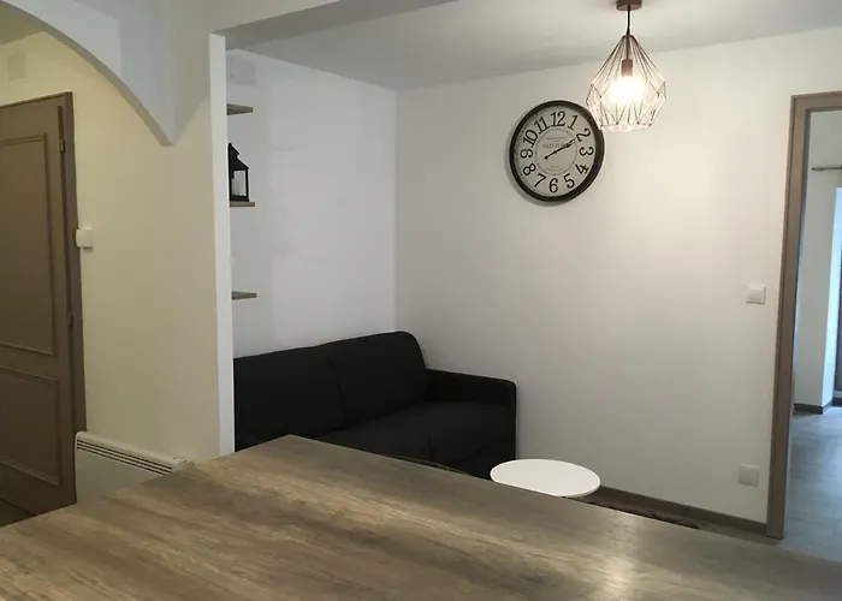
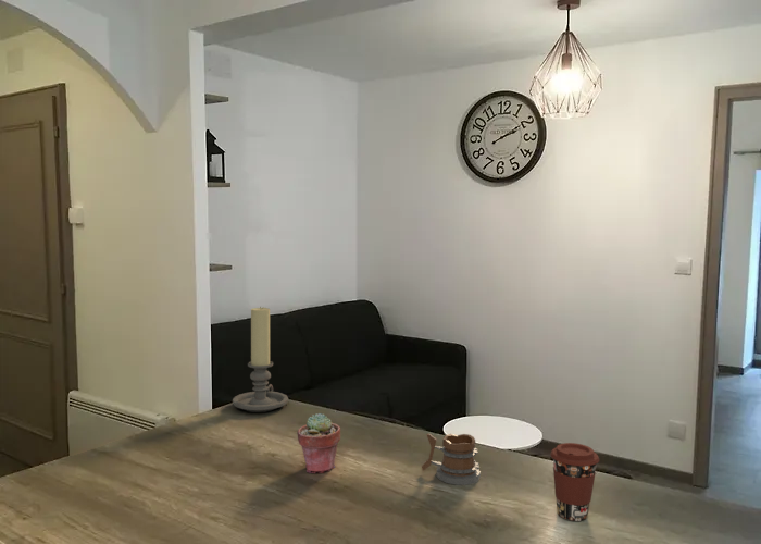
+ coffee cup (573, 481)
+ candle holder (262, 356)
+ potted succulent (319, 440)
+ mug (450, 455)
